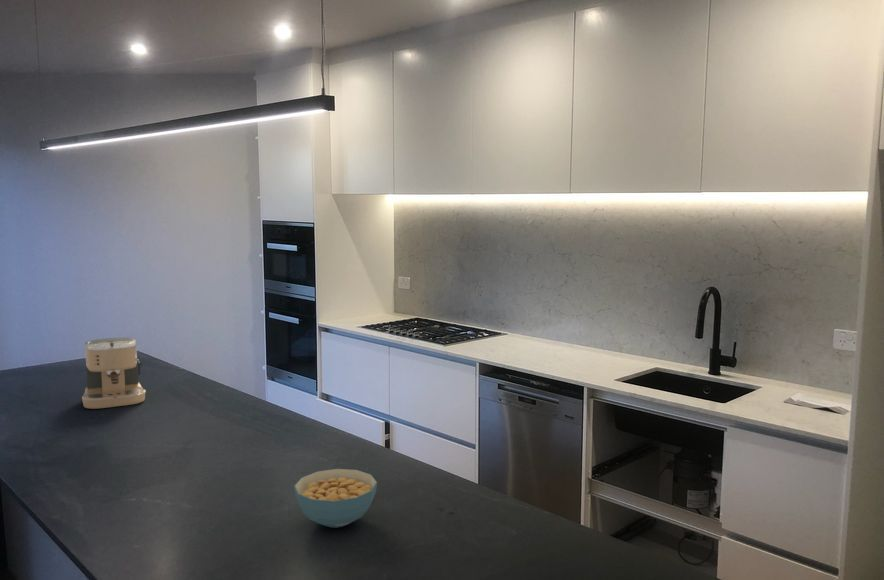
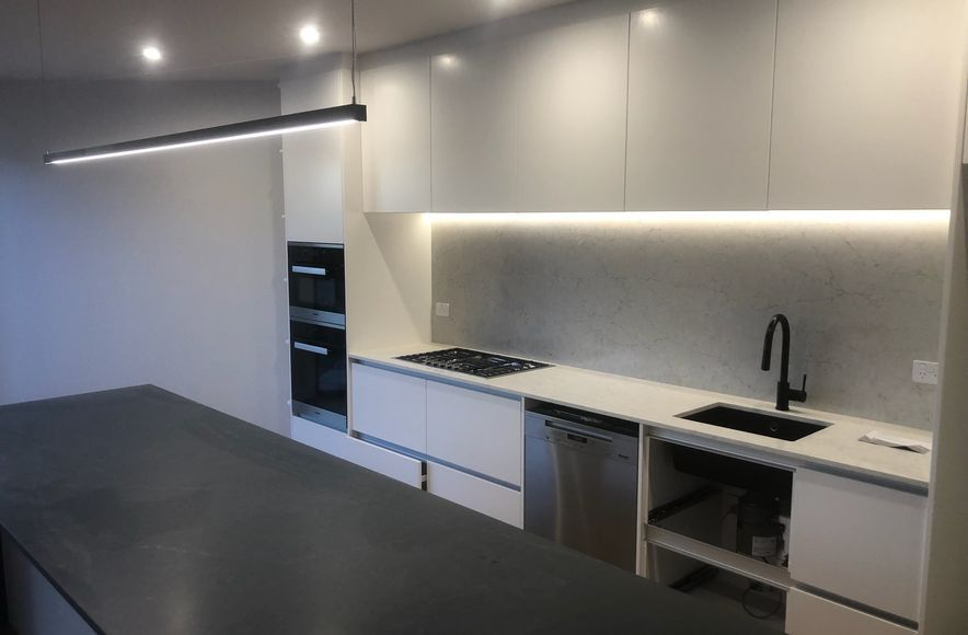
- coffee maker (112, 370)
- cereal bowl (336, 503)
